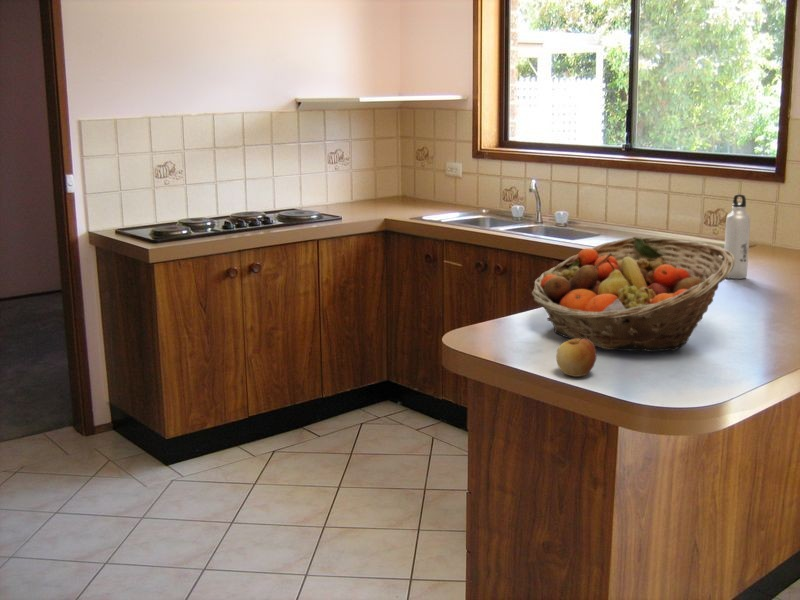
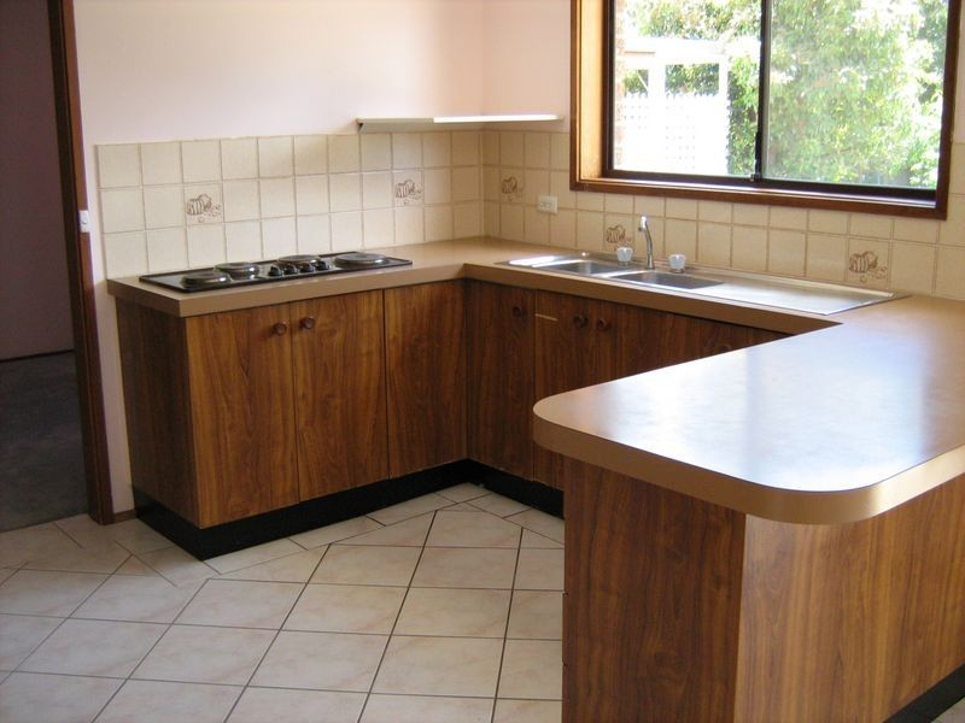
- water bottle (737, 236)
- apple (576, 355)
- fruit basket (628, 290)
